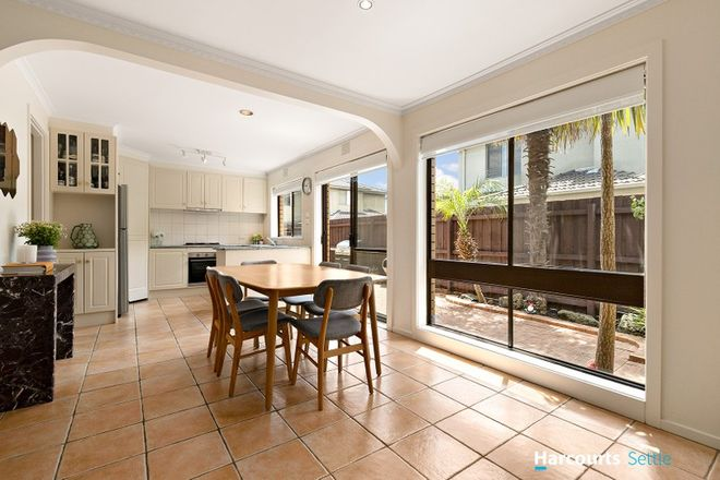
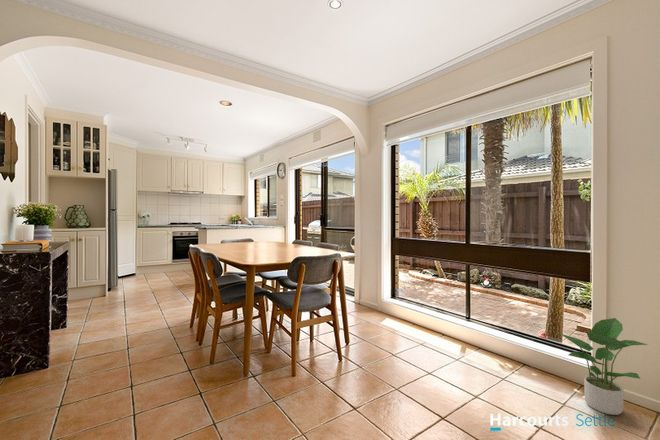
+ potted plant (597, 363)
